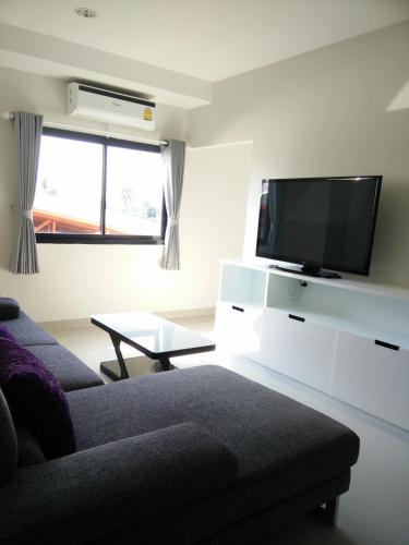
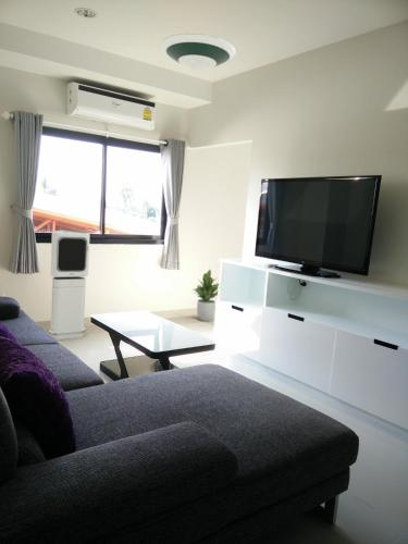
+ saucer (197, 59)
+ air purifier (65, 283)
+ potted plant (207, 295)
